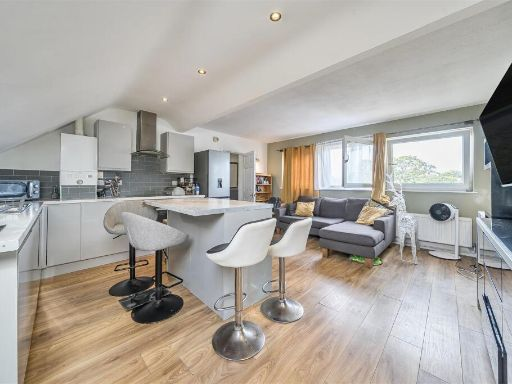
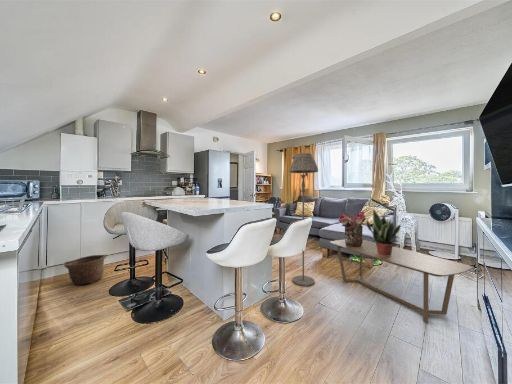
+ coffee table (388, 262)
+ potted plant (386, 231)
+ basket (86, 268)
+ floor lamp (303, 217)
+ bouquet (352, 227)
